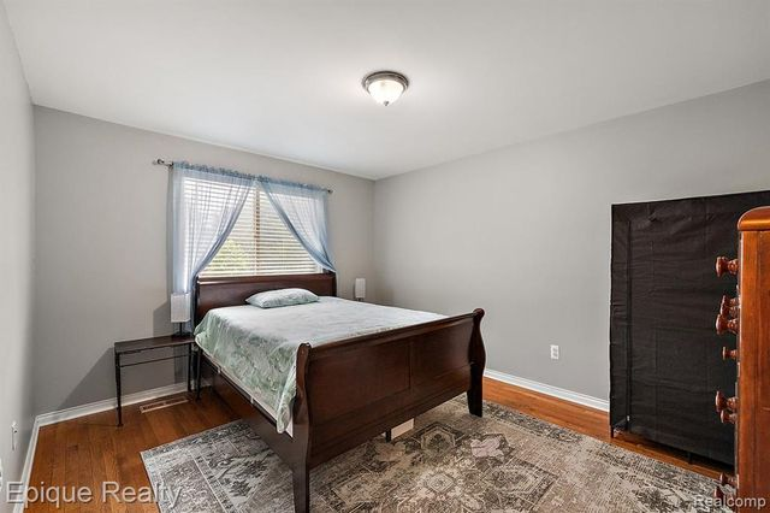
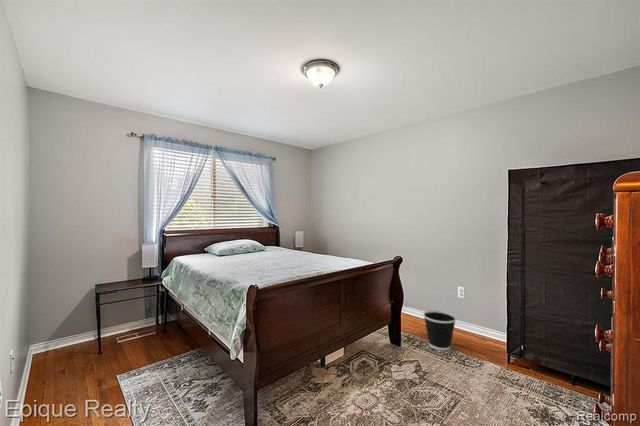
+ wastebasket (439, 330)
